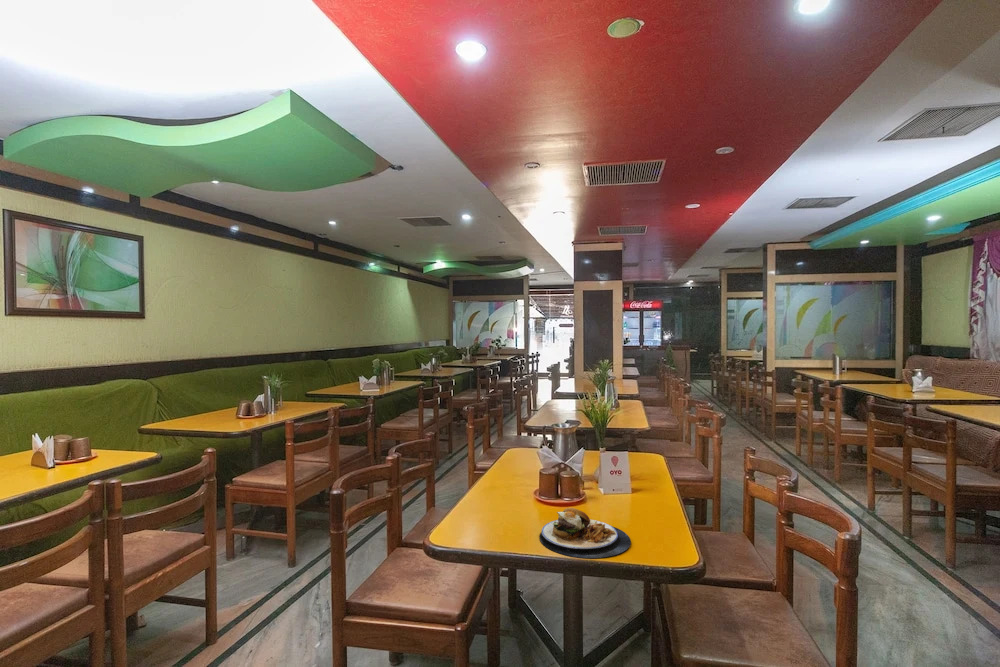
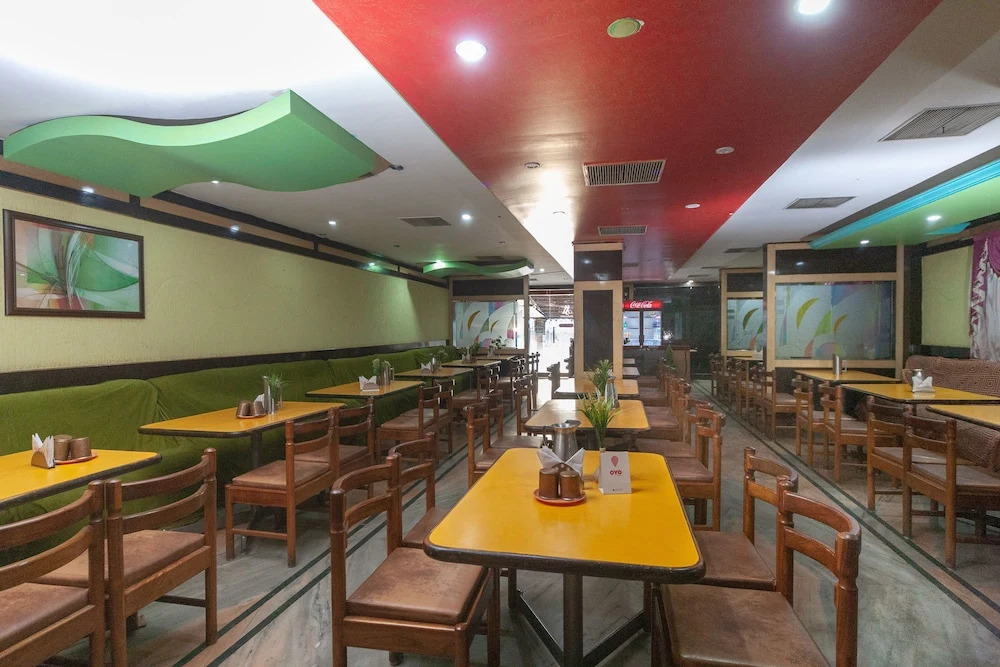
- plate (584, 525)
